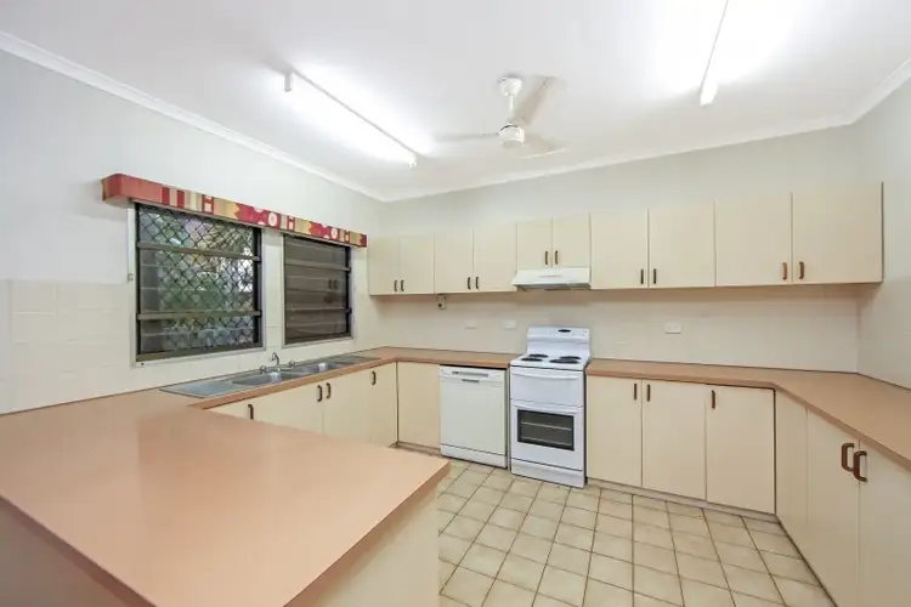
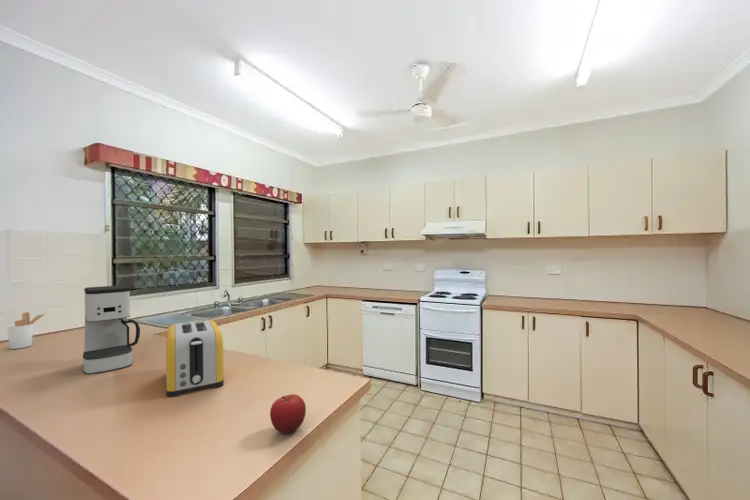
+ utensil holder (27, 329)
+ toaster (194, 353)
+ coffee maker (112, 326)
+ fruit (288, 412)
